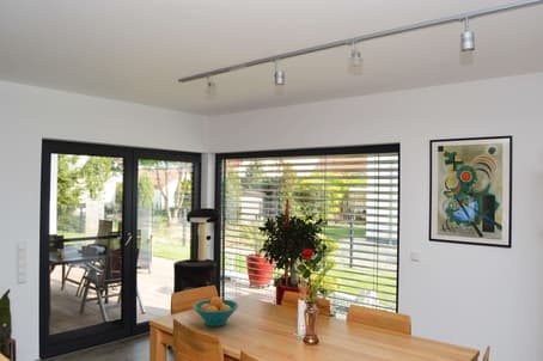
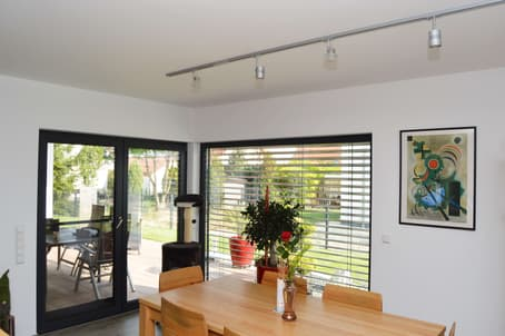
- fruit bowl (215, 310)
